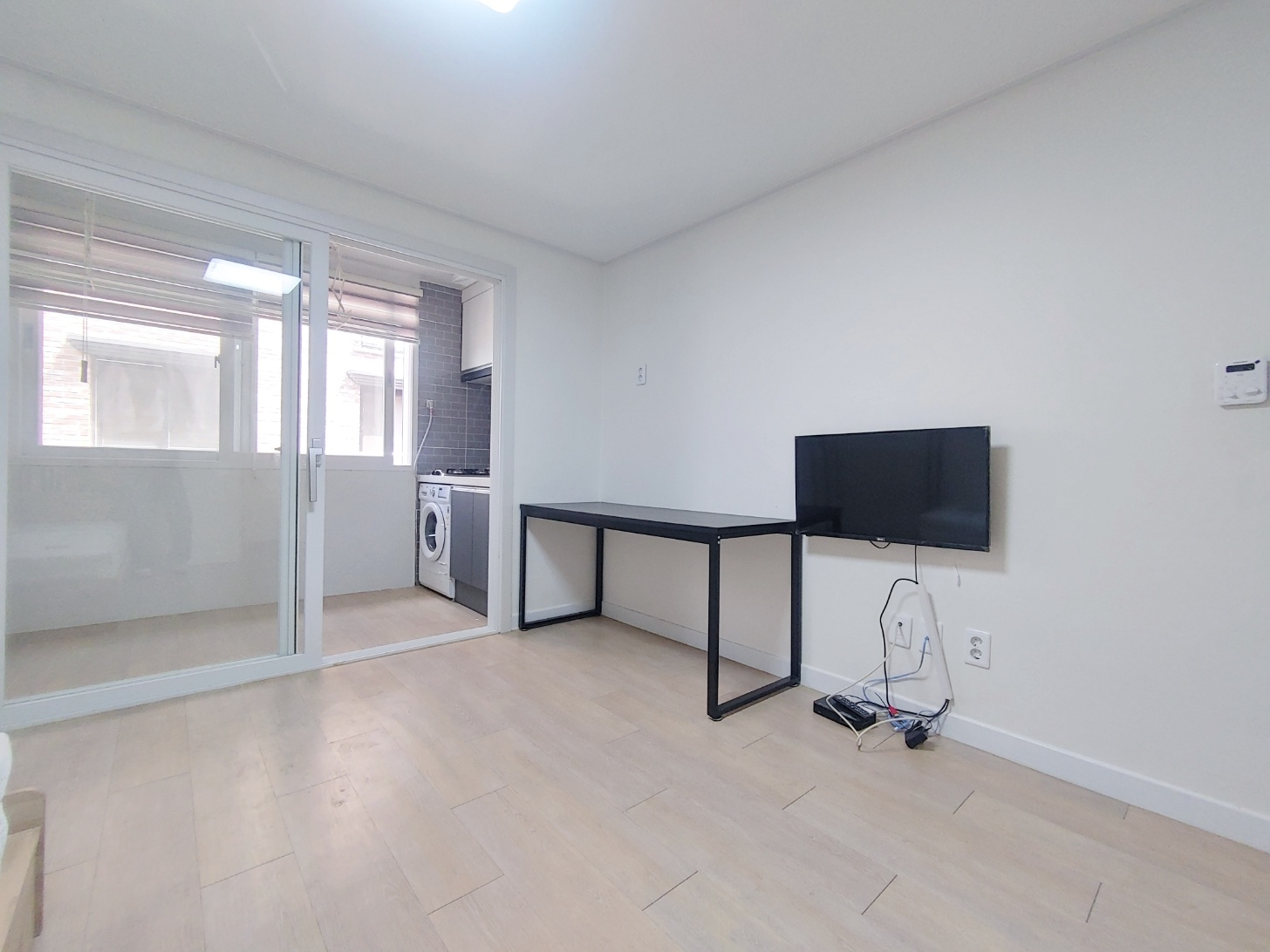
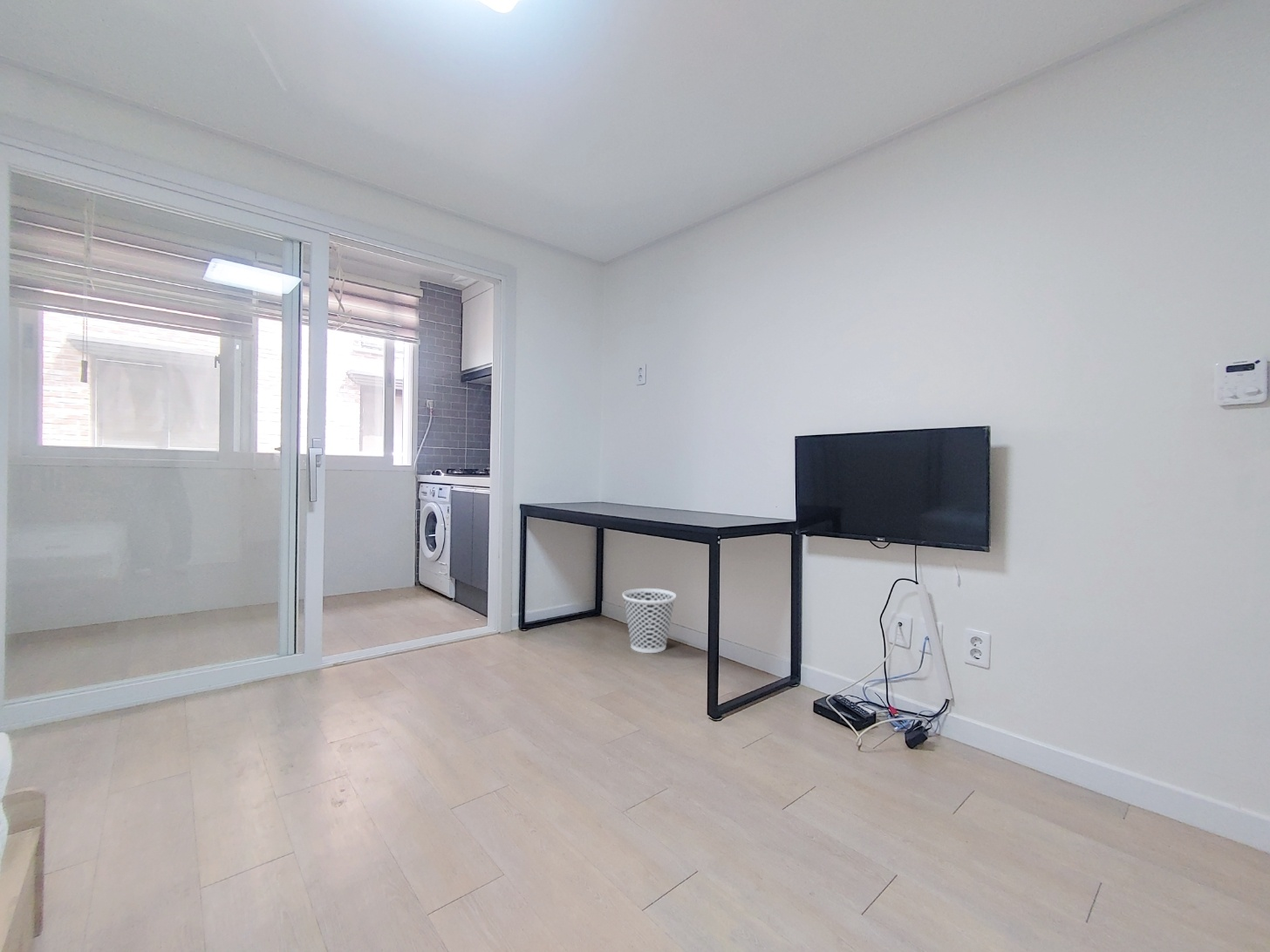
+ wastebasket (648, 620)
